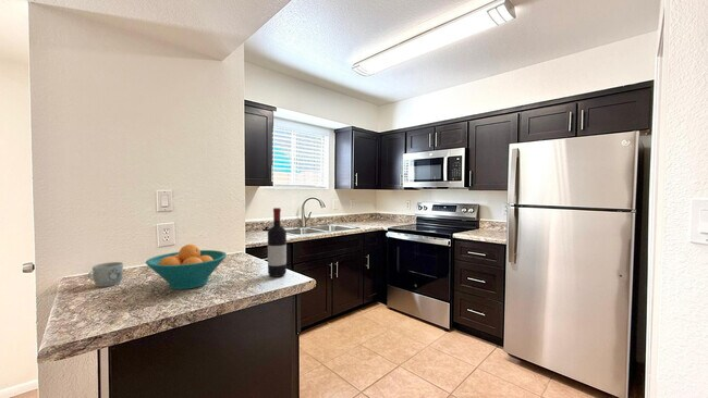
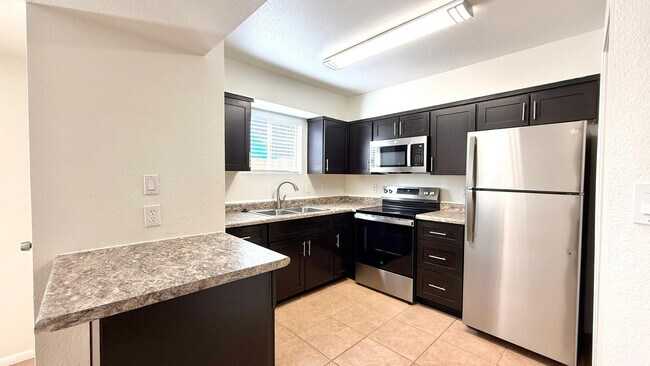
- mug (105, 275)
- wine bottle (277, 241)
- fruit bowl (188, 264)
